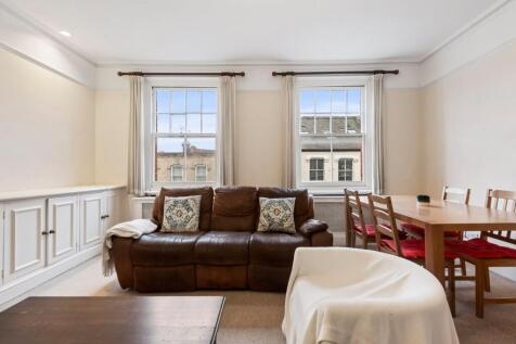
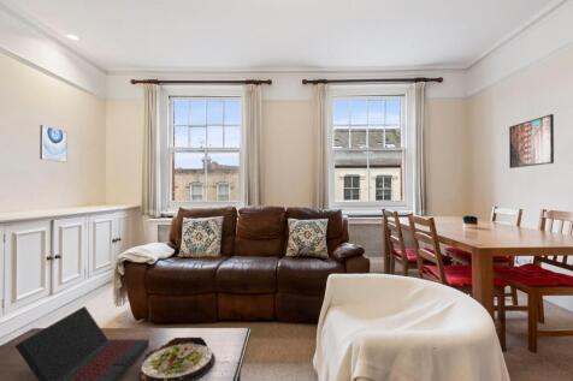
+ wall art (54, 144)
+ laptop (90, 344)
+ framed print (528, 143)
+ salad plate (178, 358)
